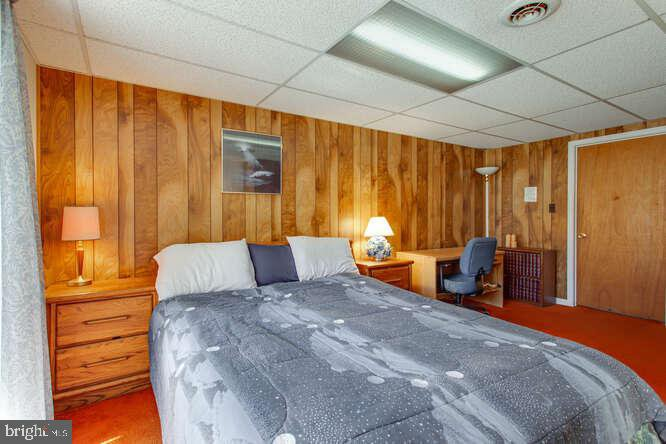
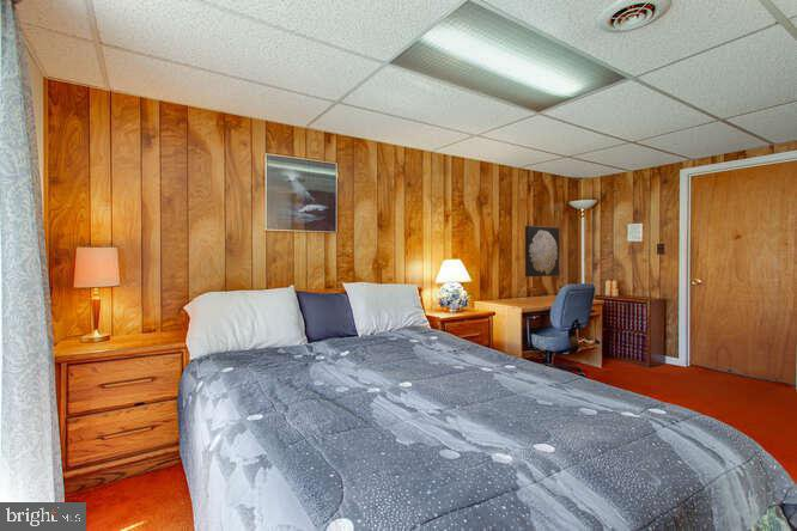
+ wall art (542, 251)
